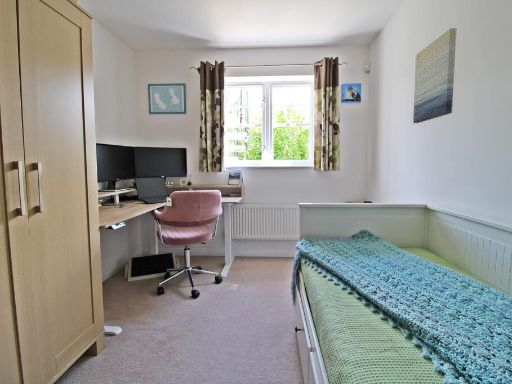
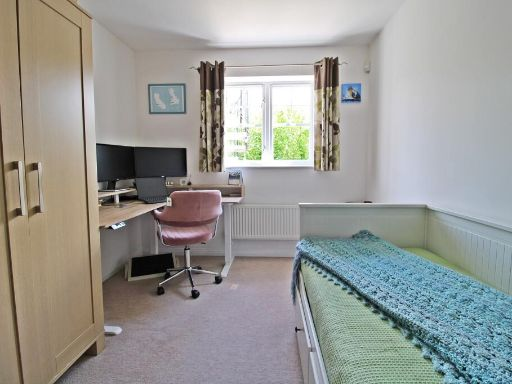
- wall art (432, 81)
